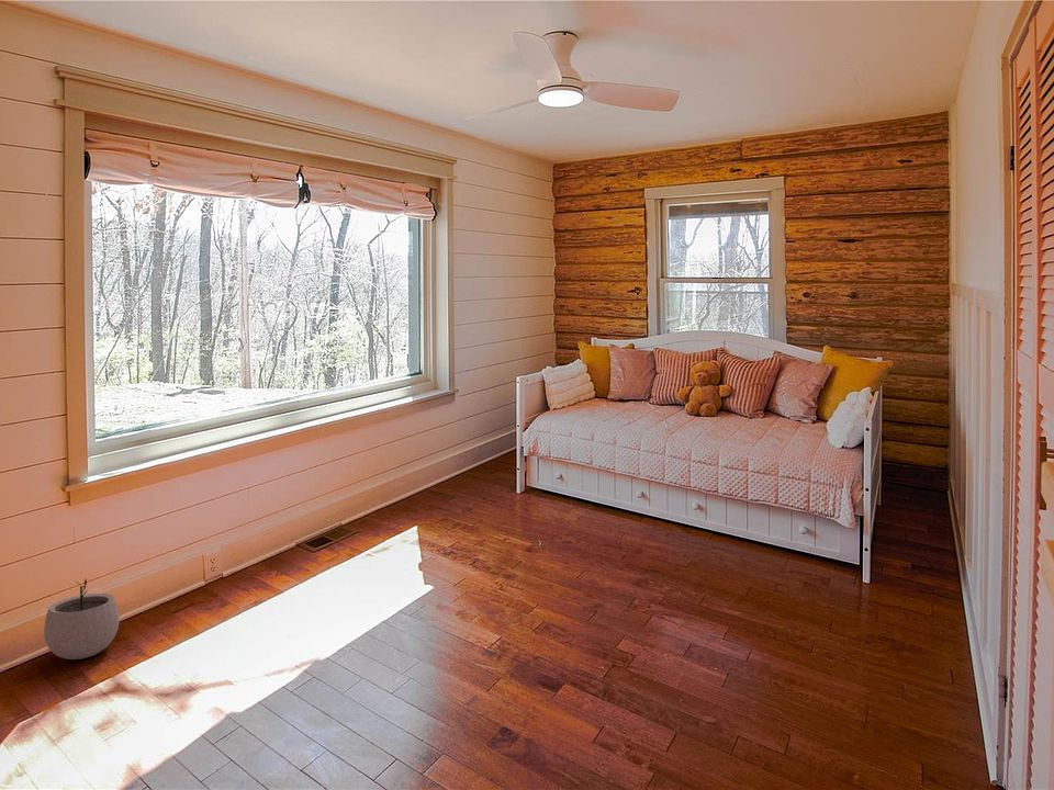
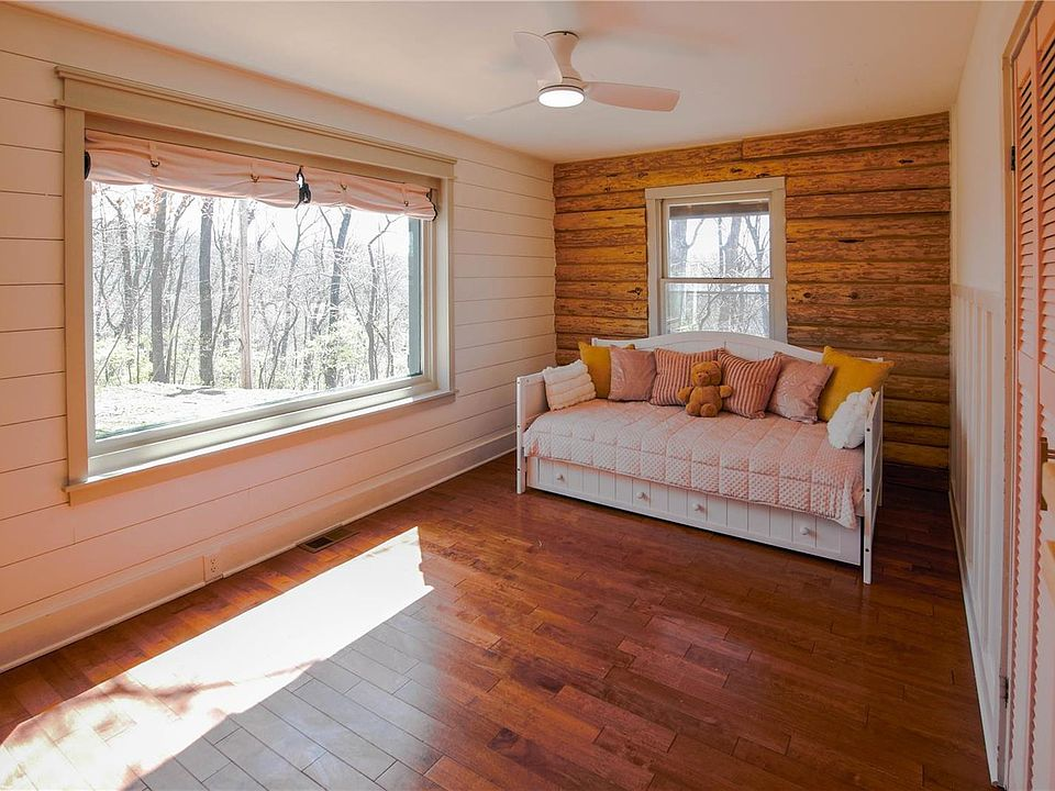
- plant pot (82, 617)
